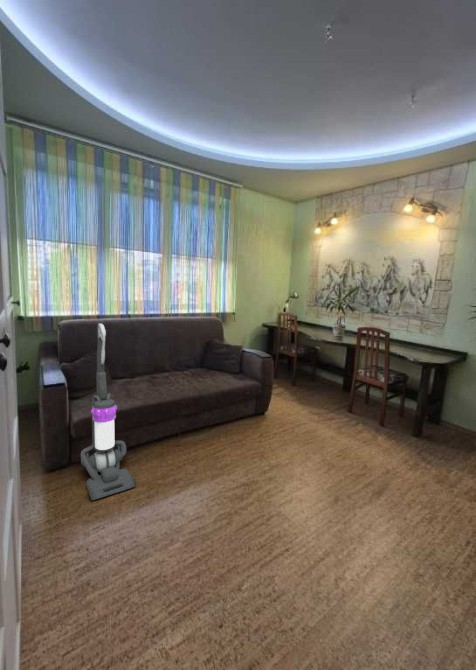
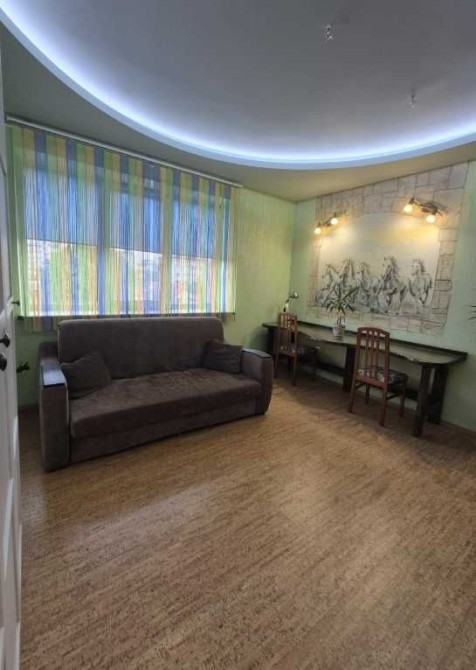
- vacuum cleaner (105, 404)
